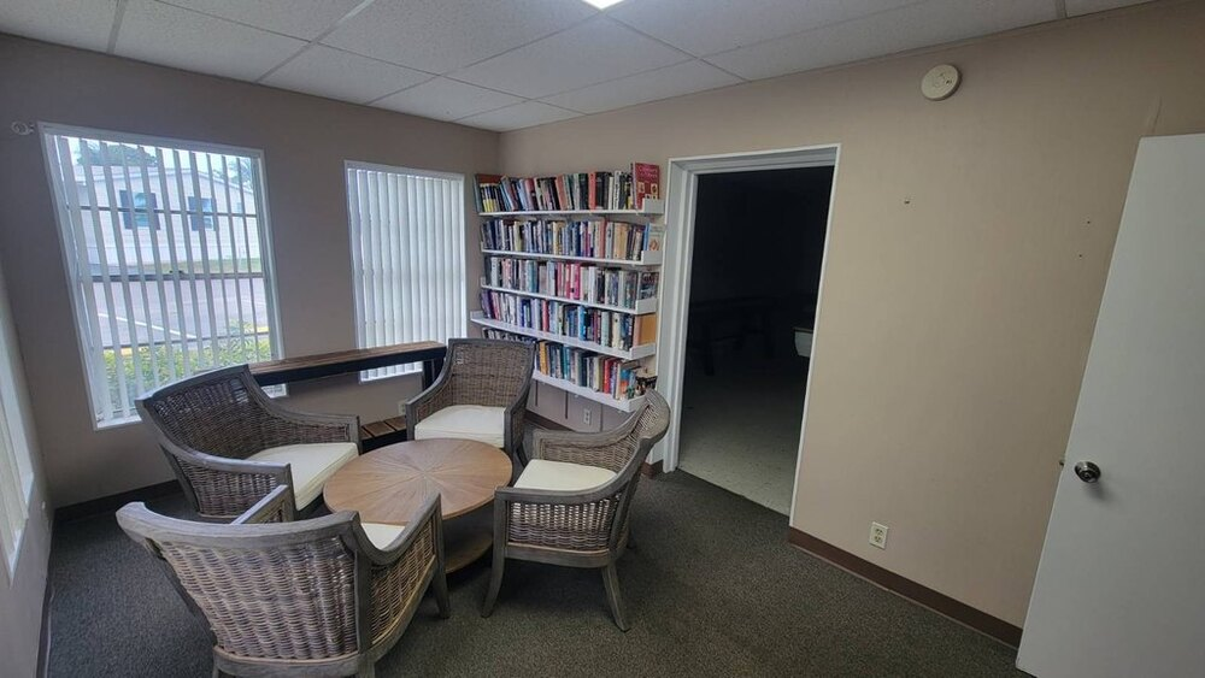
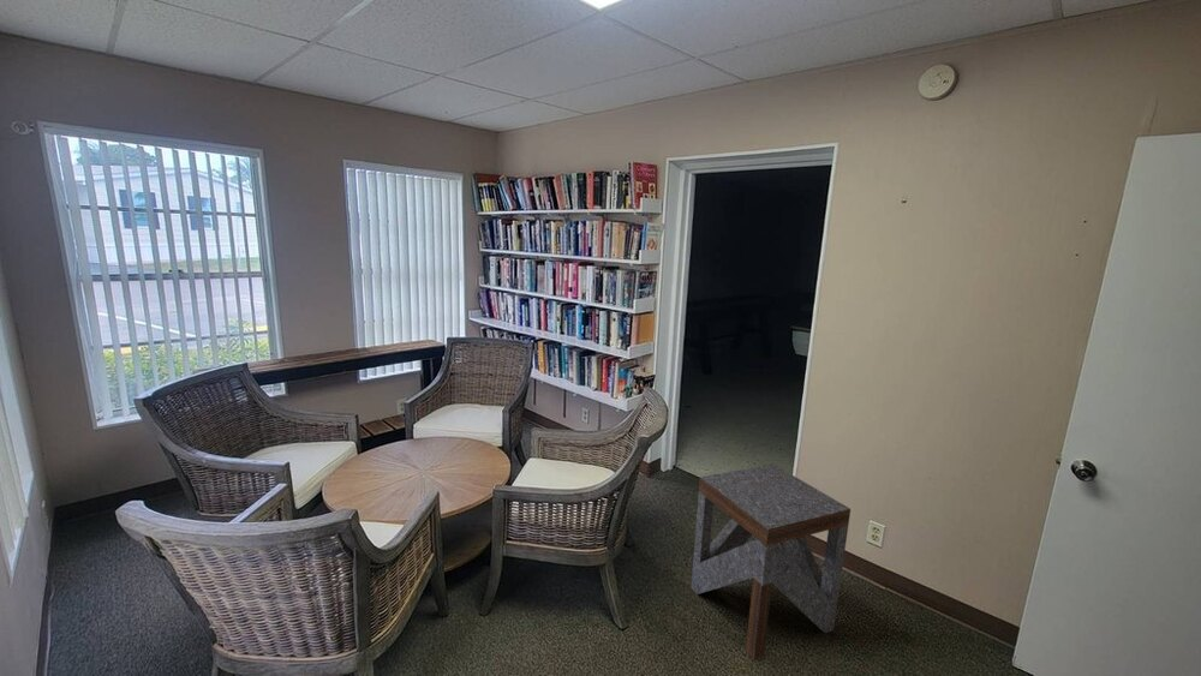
+ side table (764, 551)
